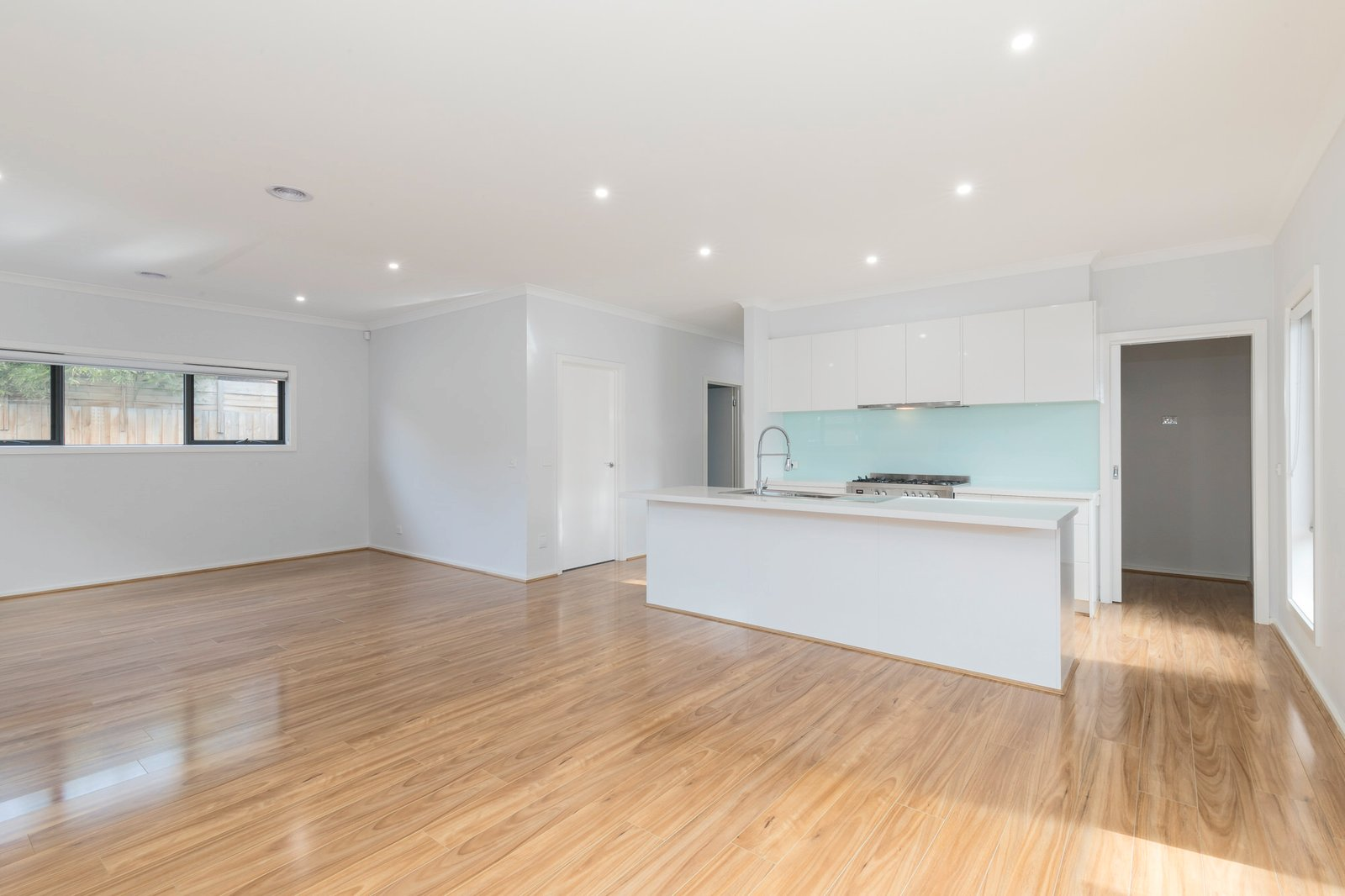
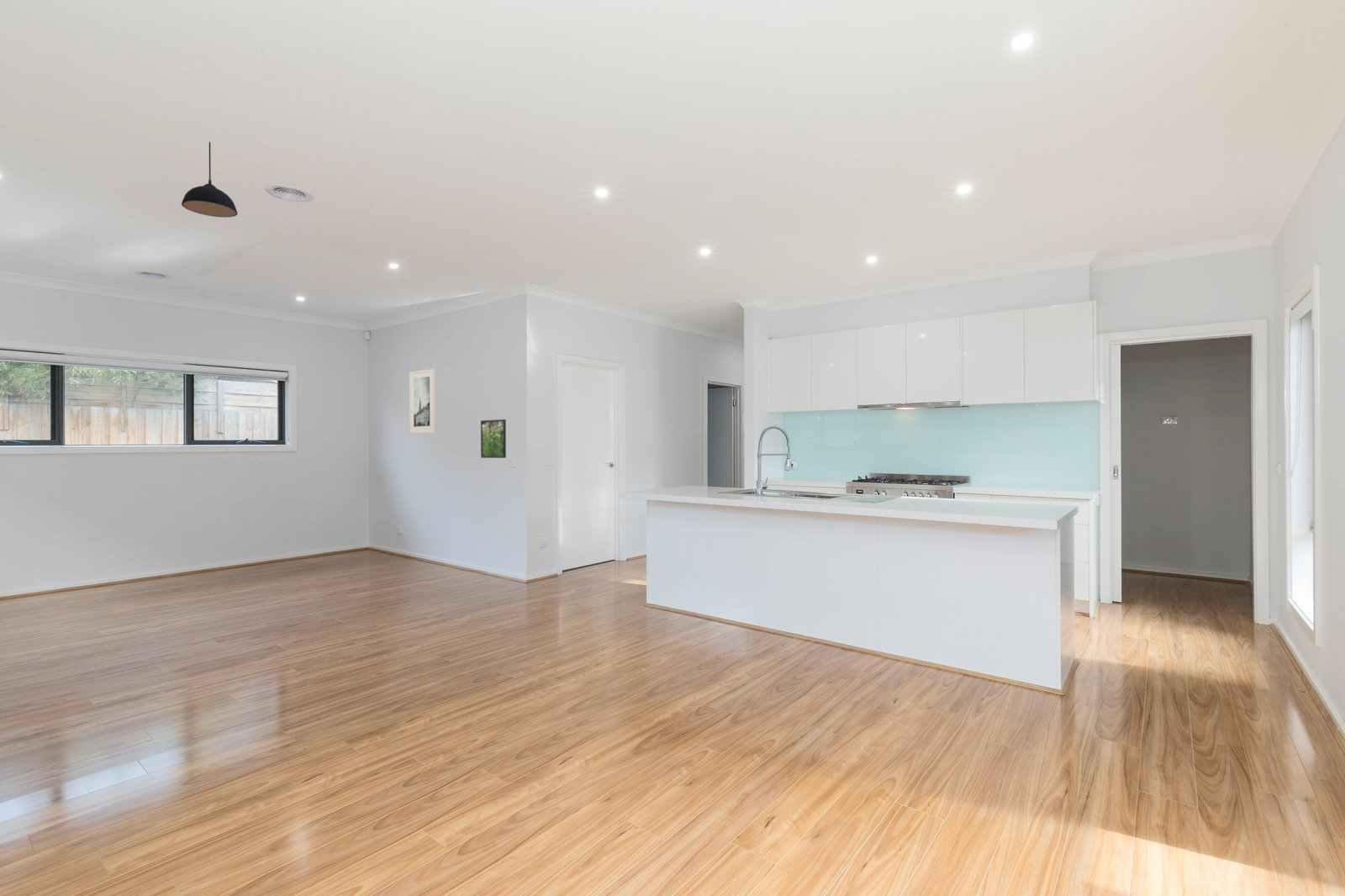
+ pendant light (209, 175)
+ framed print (493, 439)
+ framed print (422, 402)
